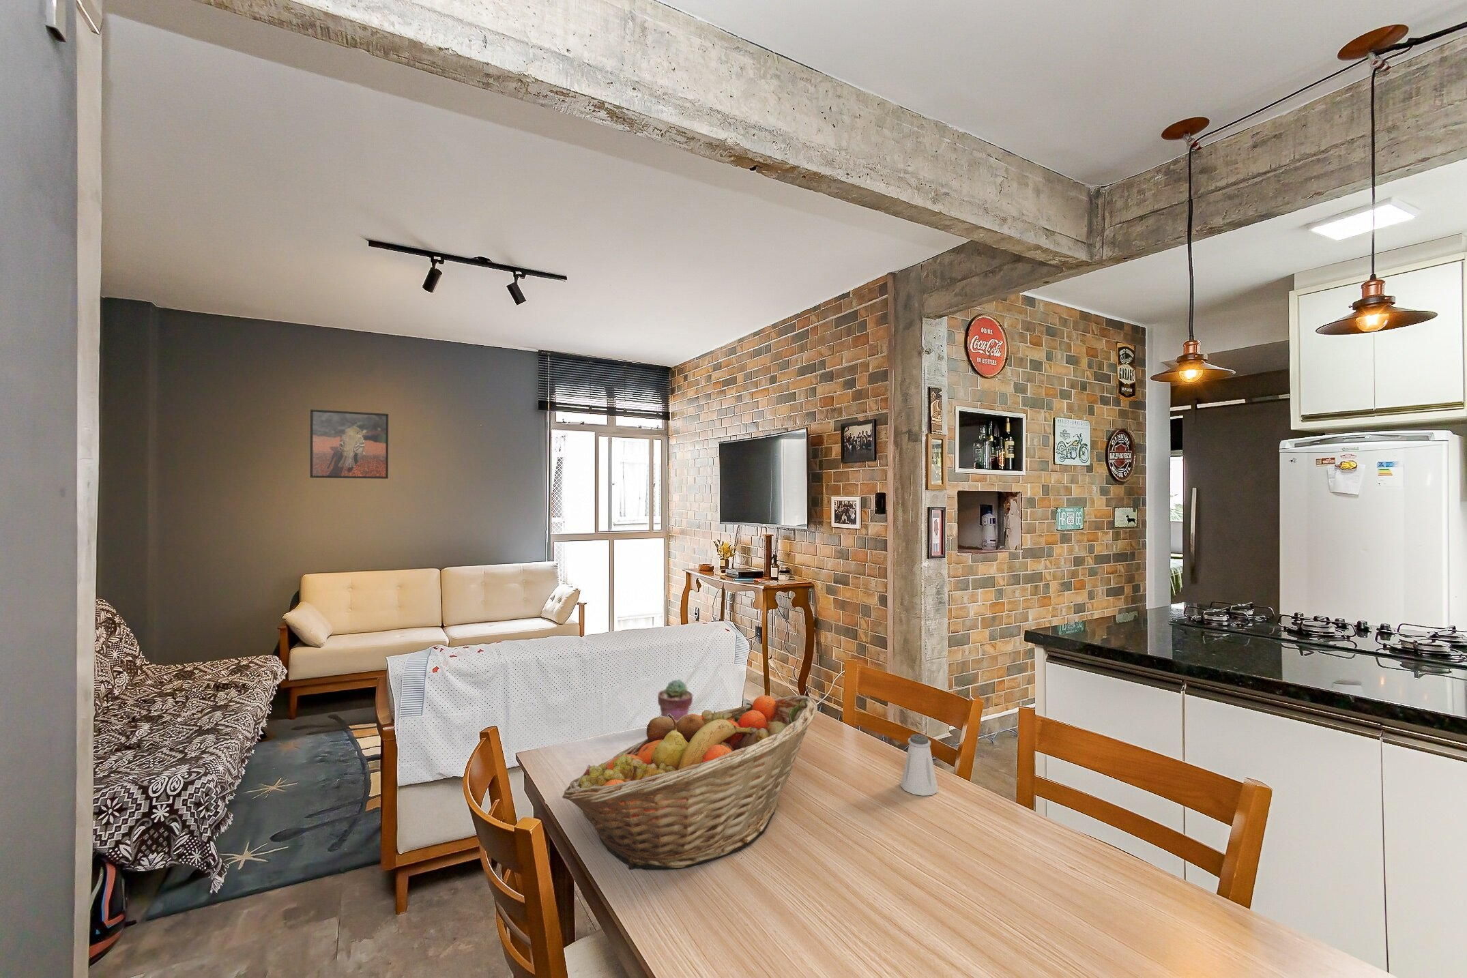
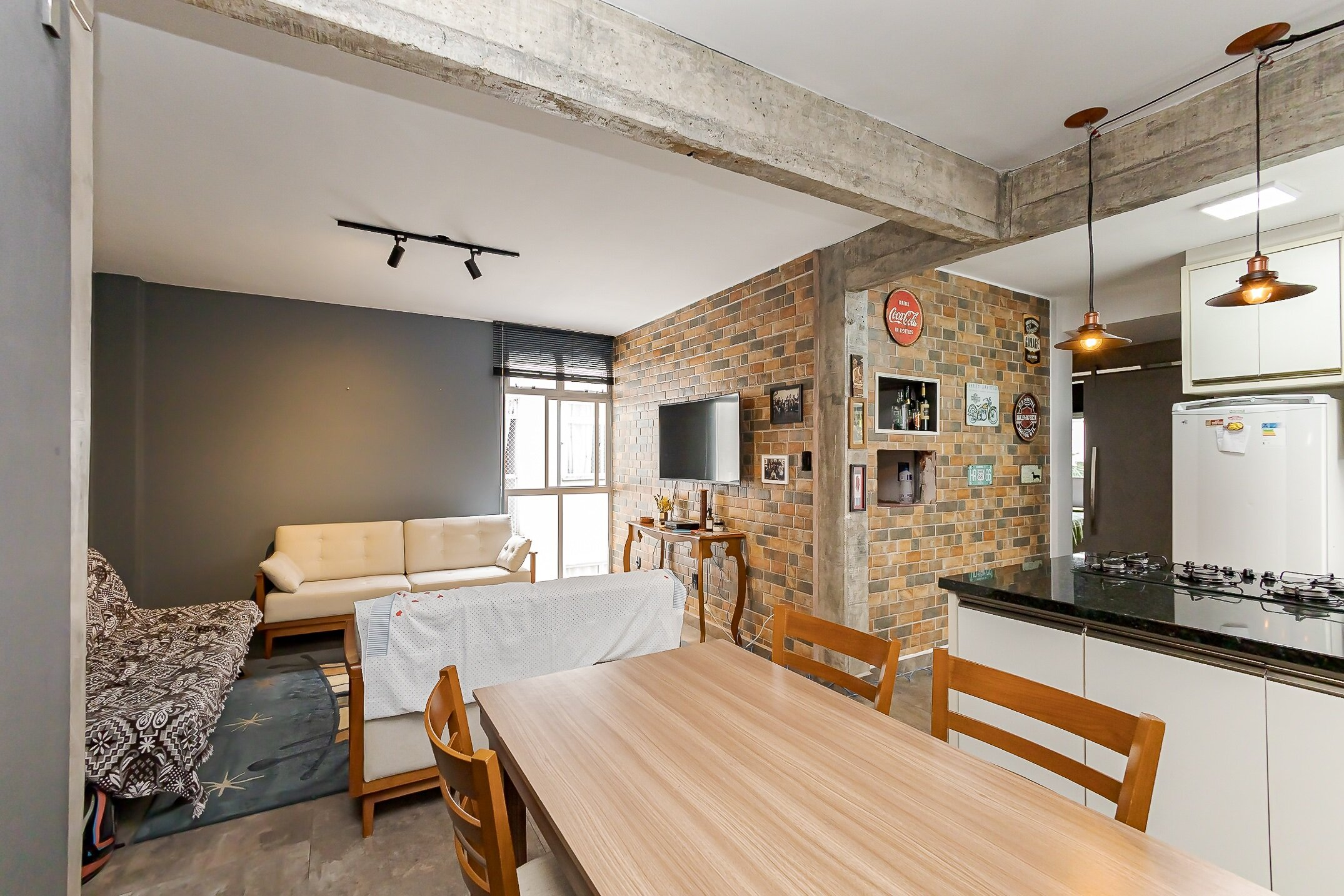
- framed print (350, 444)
- potted succulent (675, 703)
- saltshaker (919, 762)
- fruit basket (700, 763)
